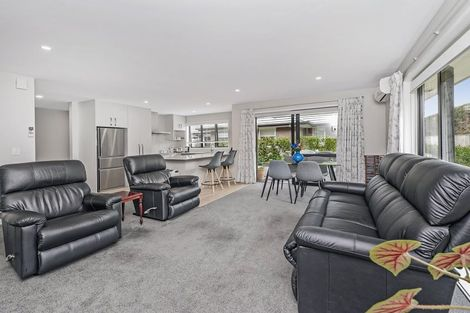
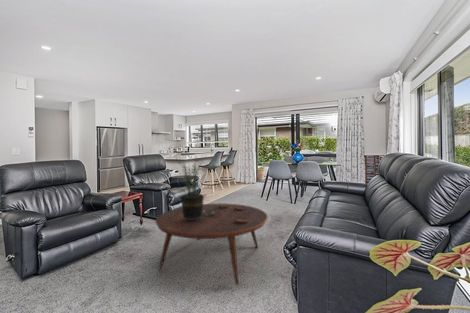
+ potted plant (193, 187)
+ coffee table (213, 235)
